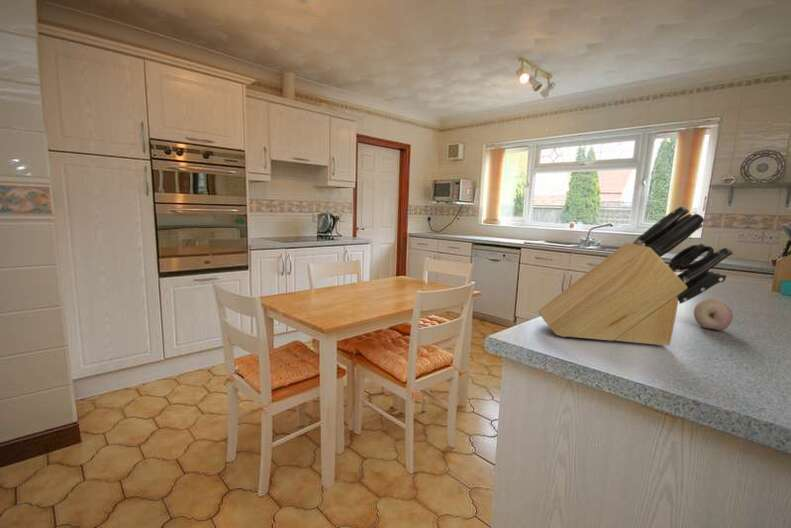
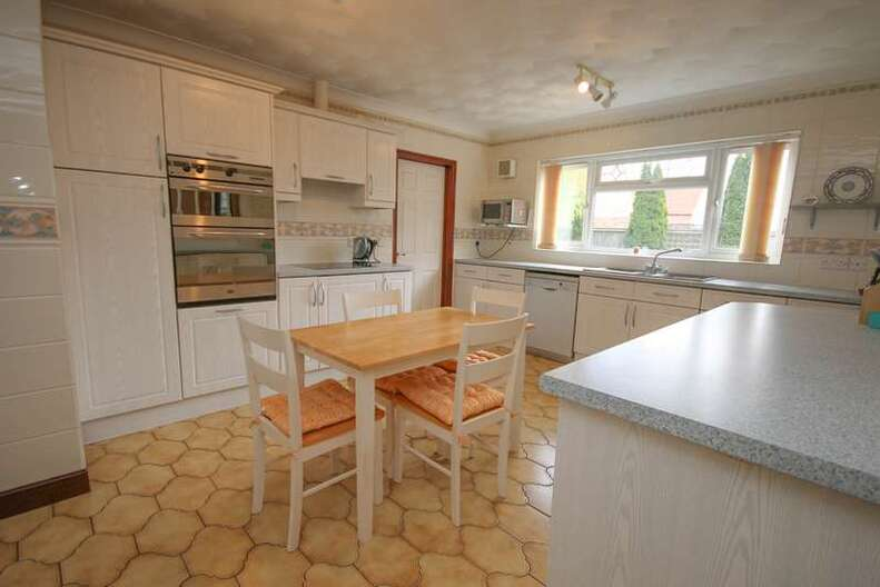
- fruit (713, 313)
- knife block (628, 271)
